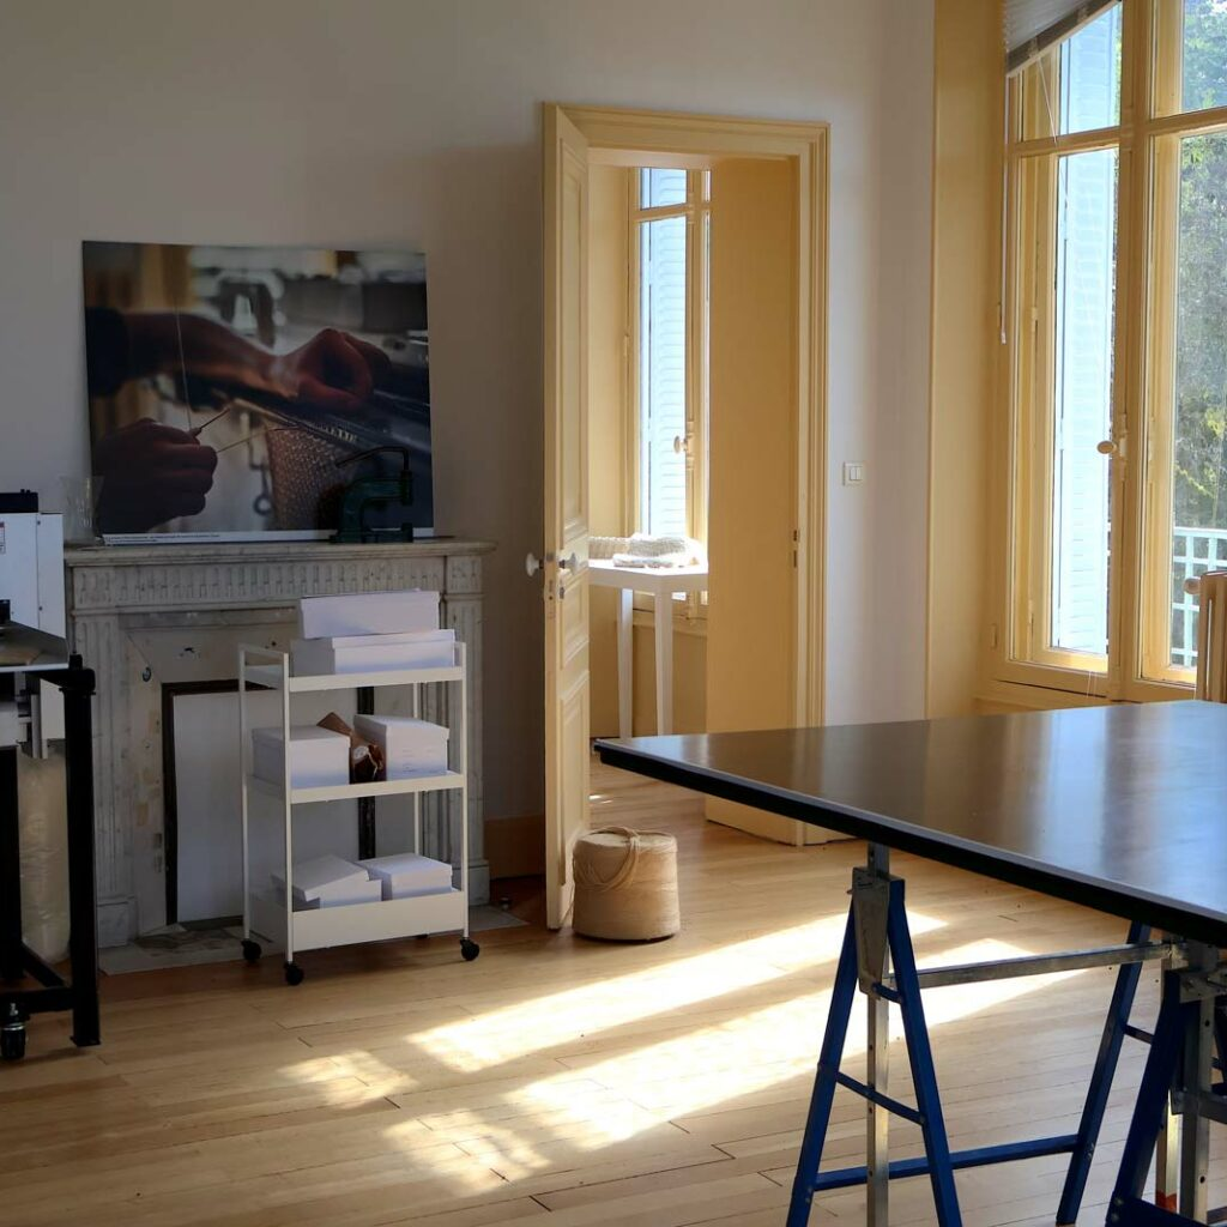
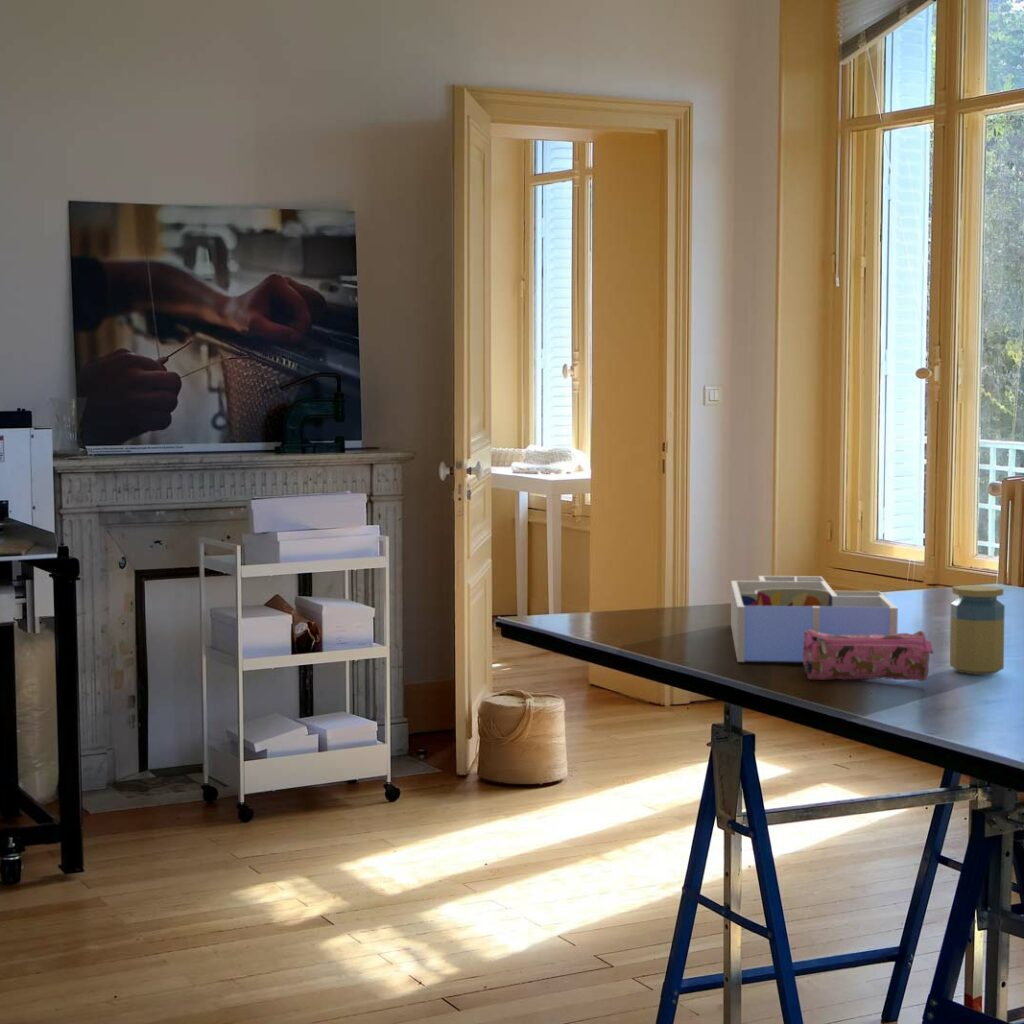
+ desk organizer (805, 615)
+ pencil case (866, 655)
+ jar (977, 629)
